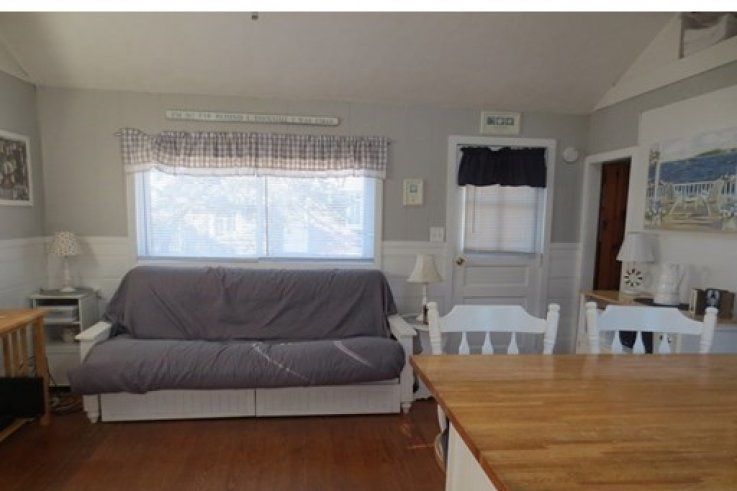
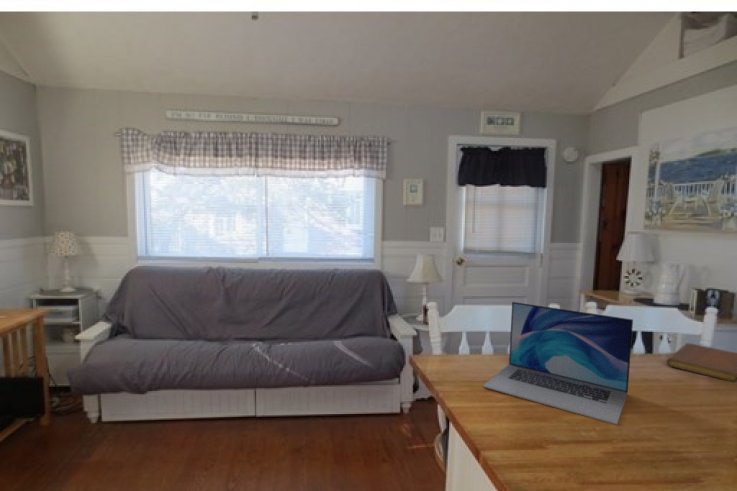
+ notebook (707, 360)
+ laptop (556, 353)
